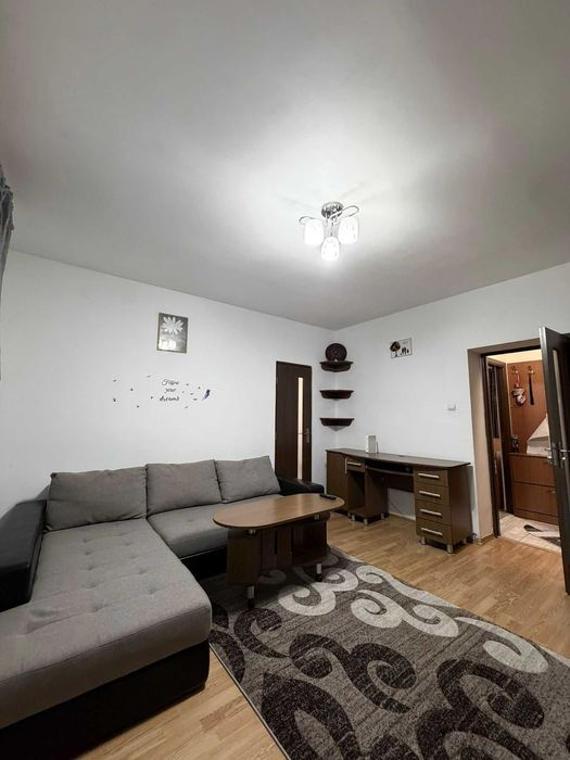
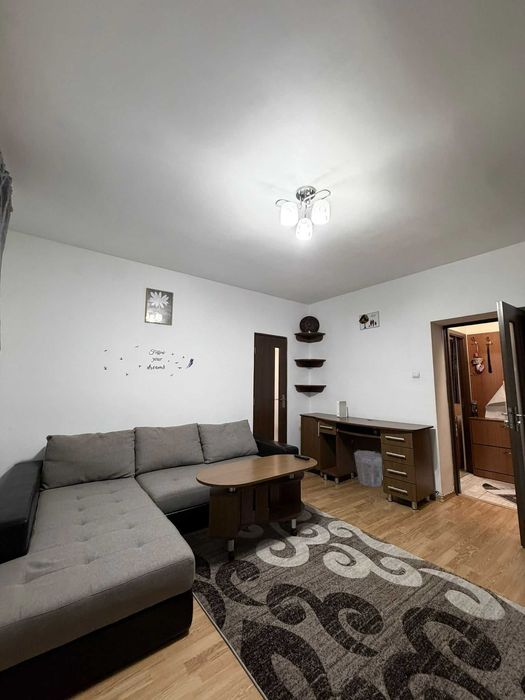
+ waste bin (369, 468)
